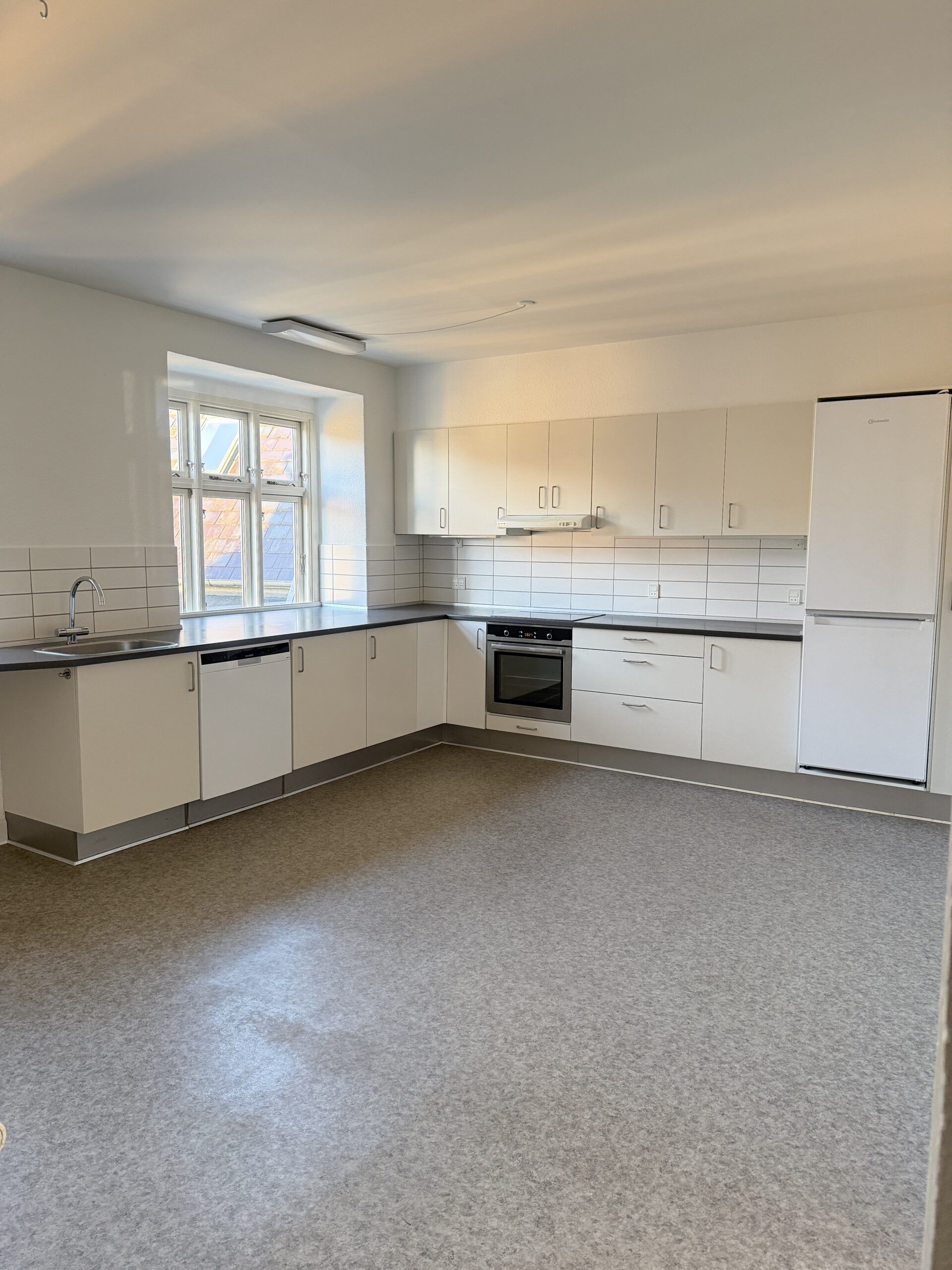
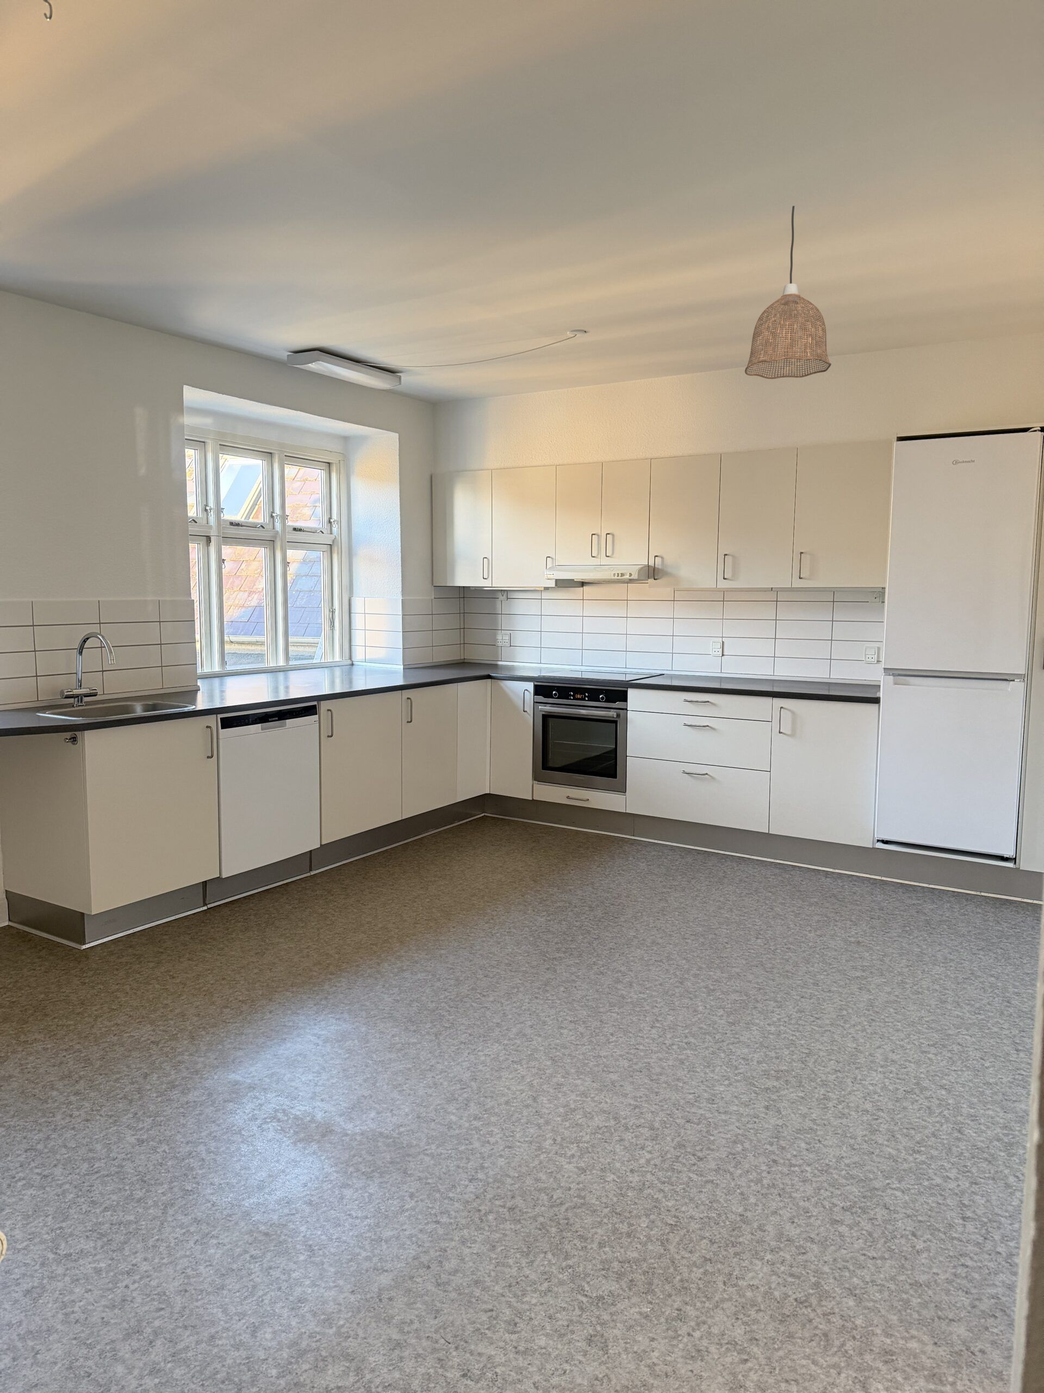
+ pendant lamp (790, 288)
